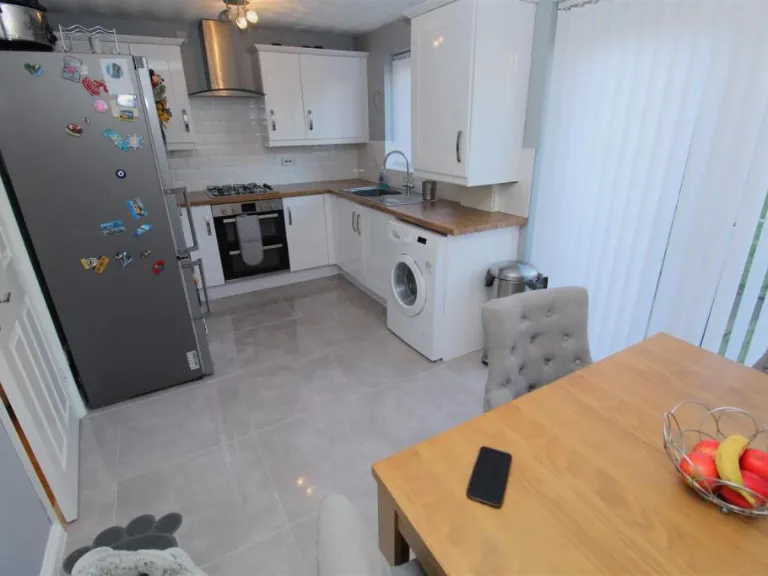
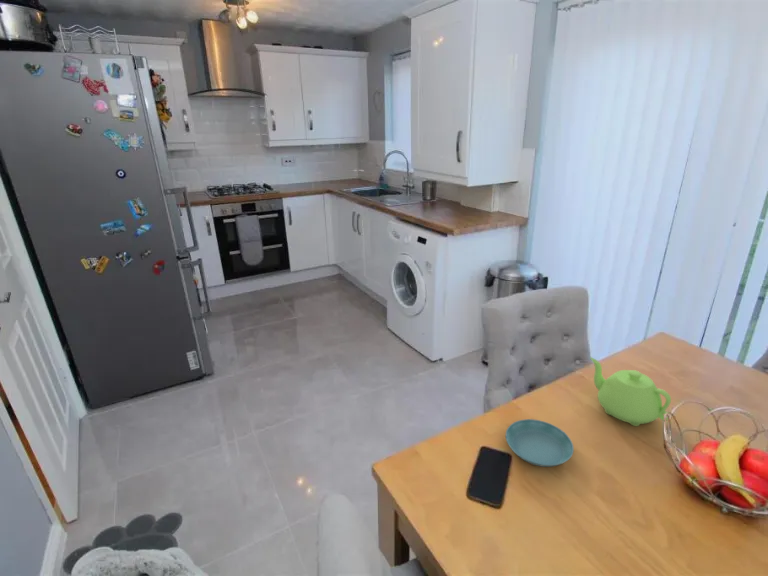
+ saucer (538, 444)
+ teapot (626, 391)
